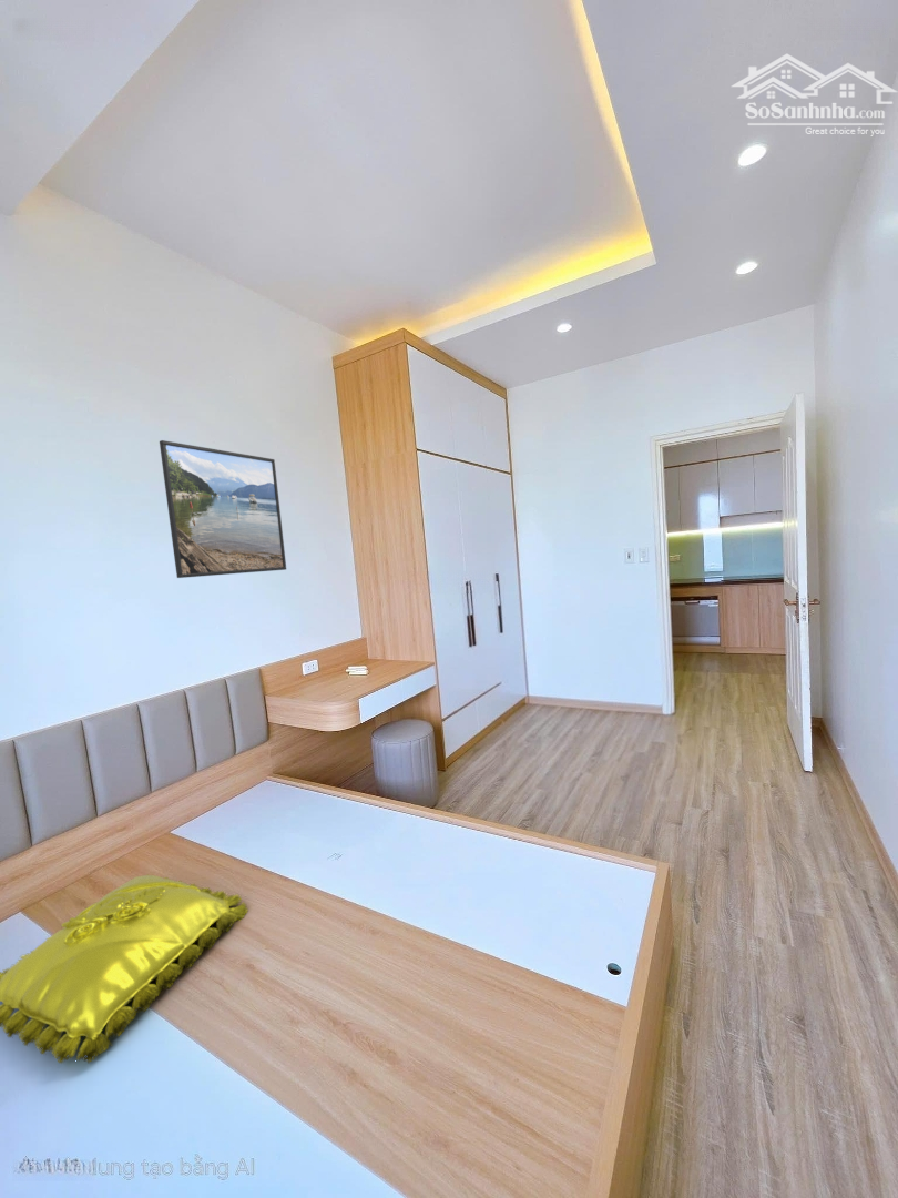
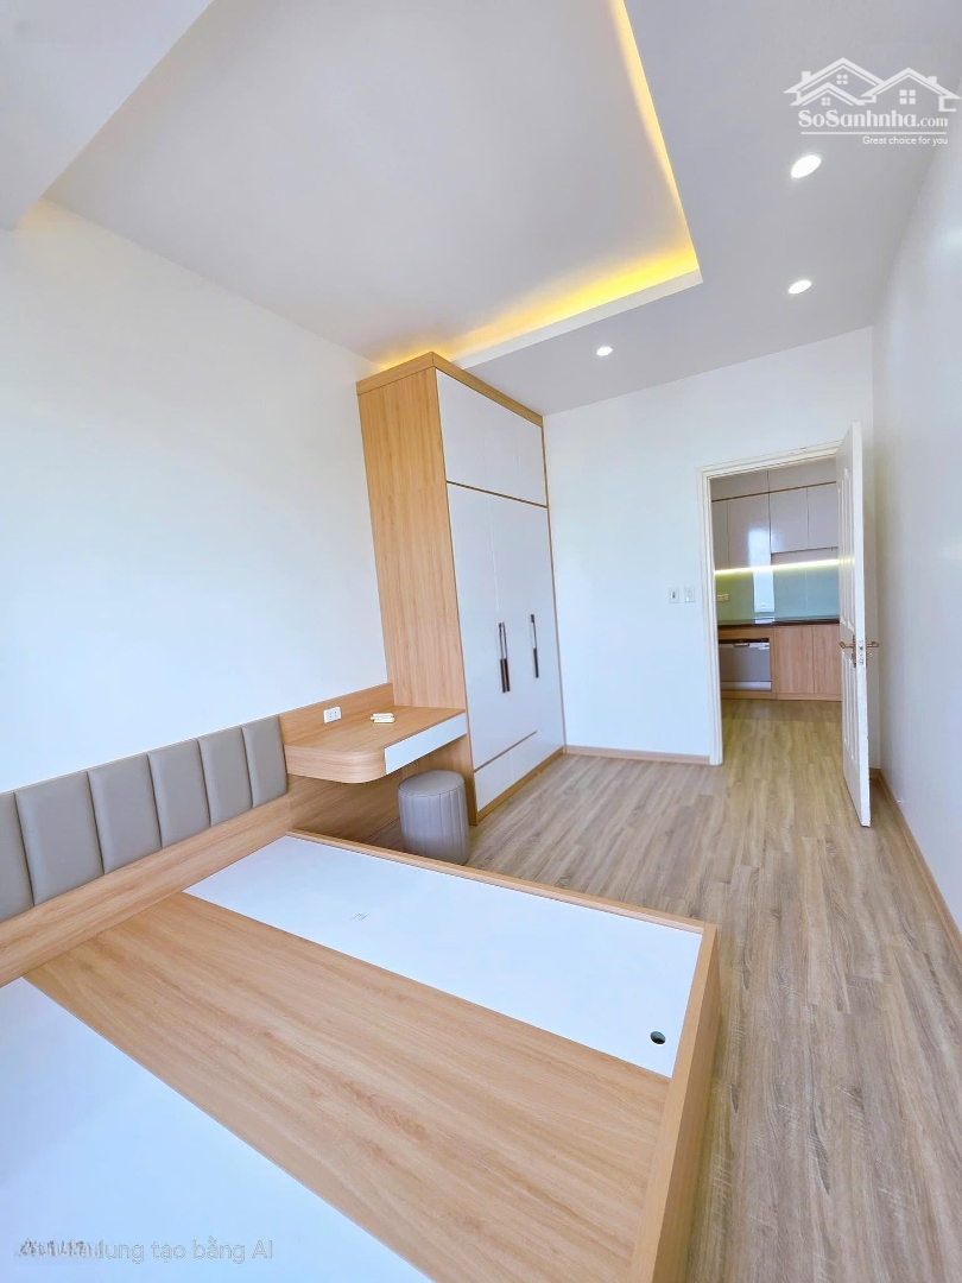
- cushion (118, 930)
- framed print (229, 512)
